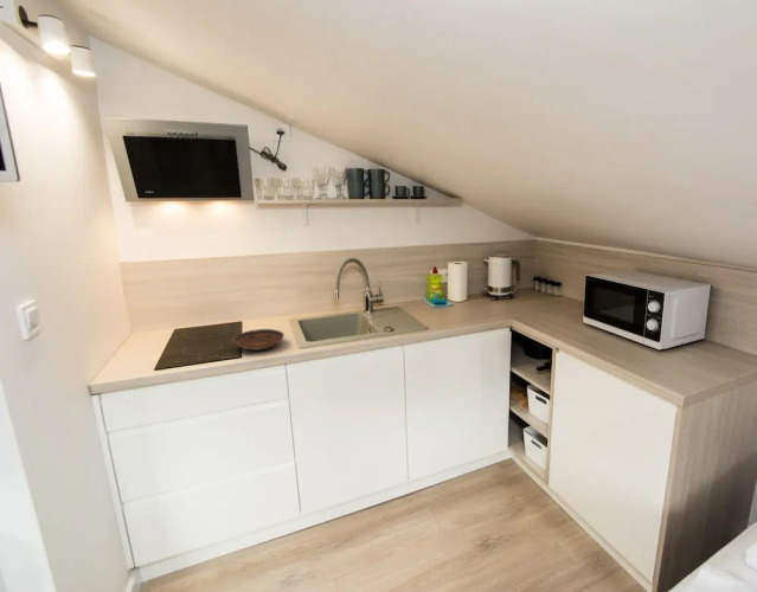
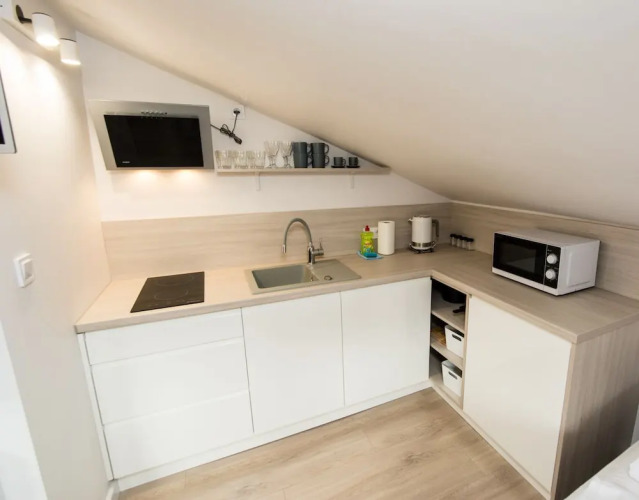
- bowl (258, 341)
